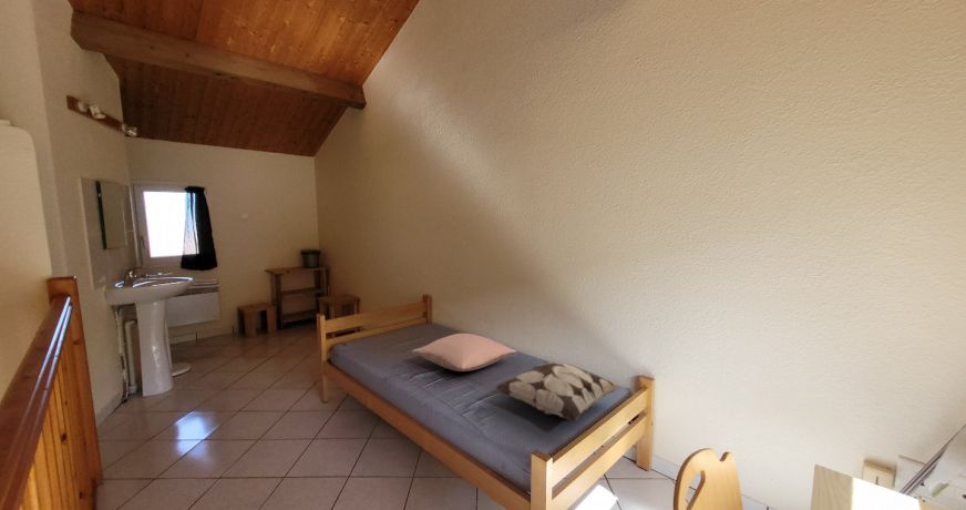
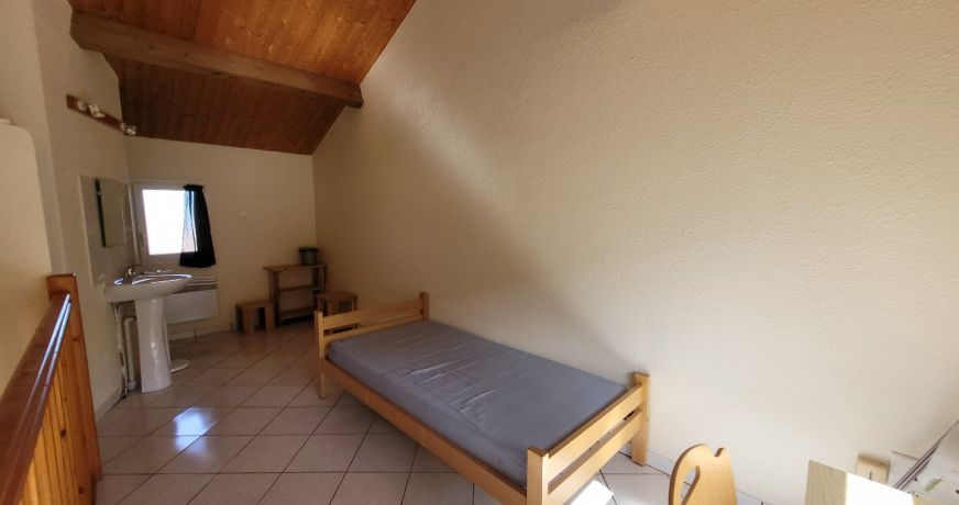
- pillow (464, 350)
- decorative pillow (557, 386)
